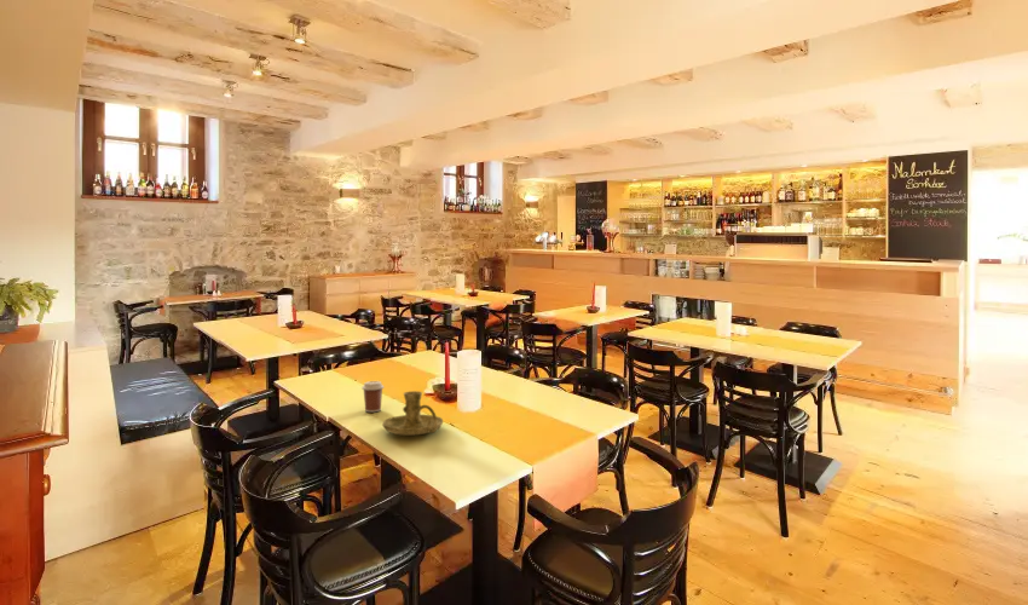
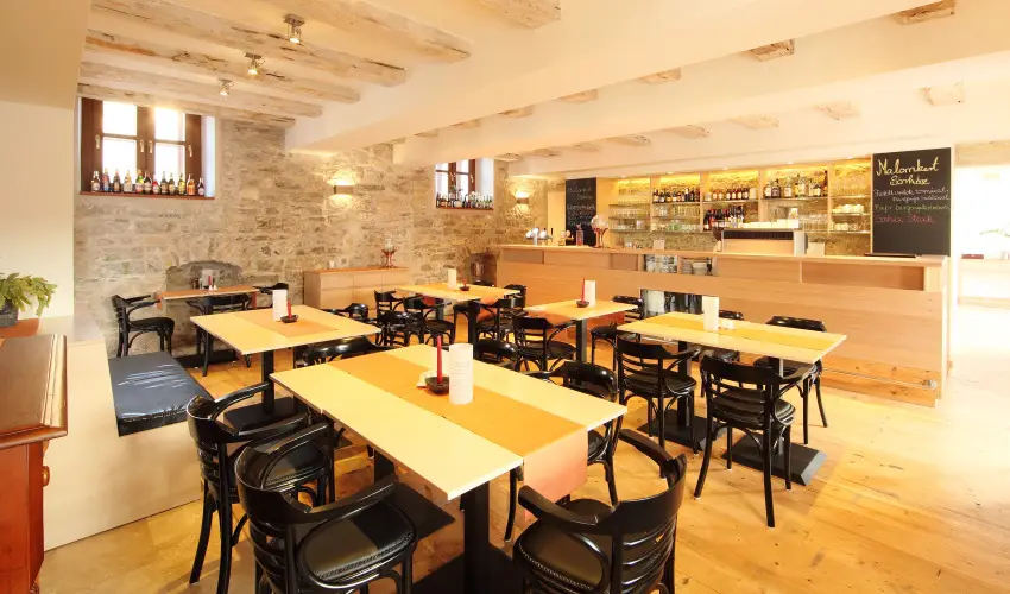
- candle holder (416, 413)
- coffee cup (372, 396)
